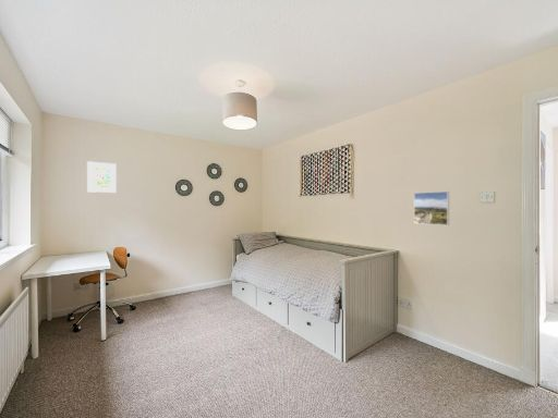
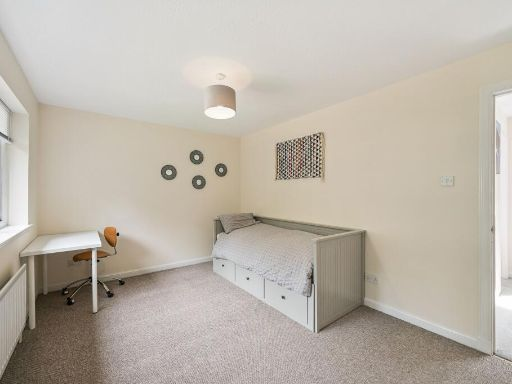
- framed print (430, 208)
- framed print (101, 177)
